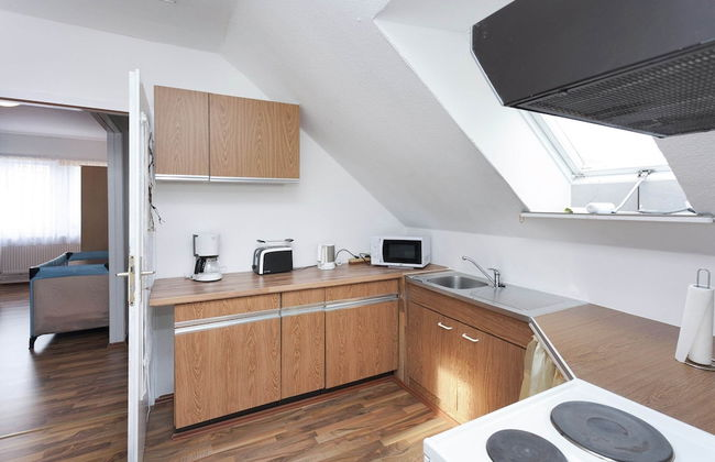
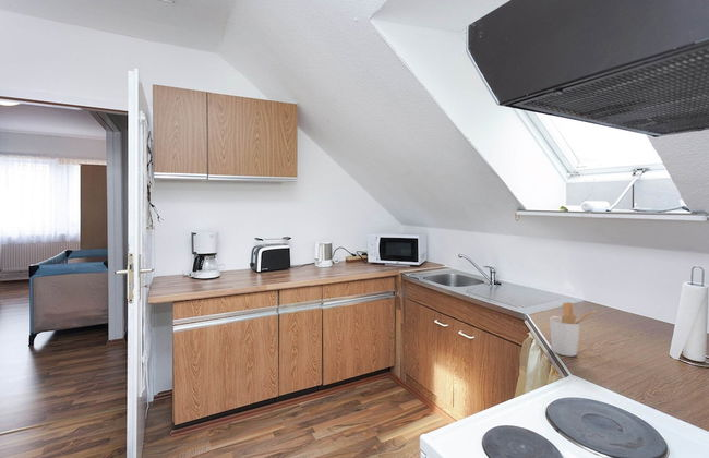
+ utensil holder (573, 329)
